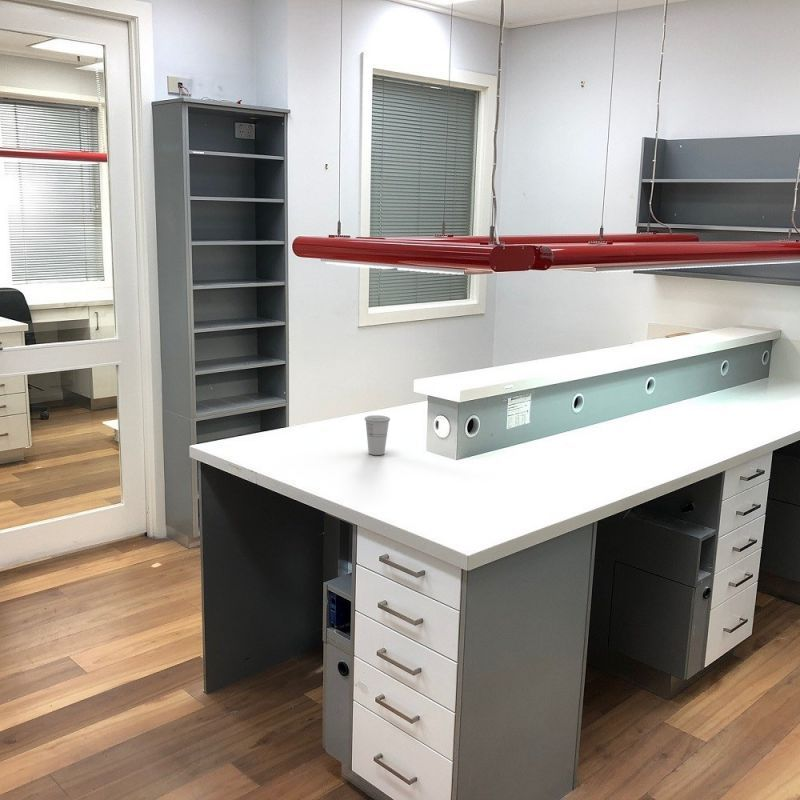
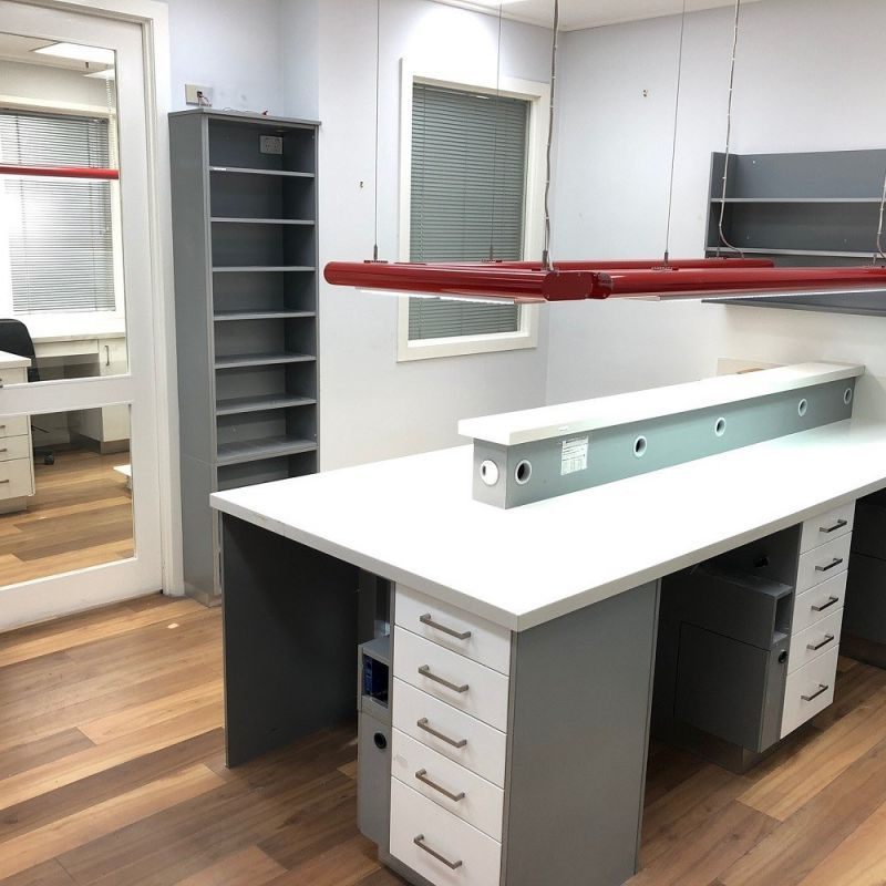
- cup (376, 435)
